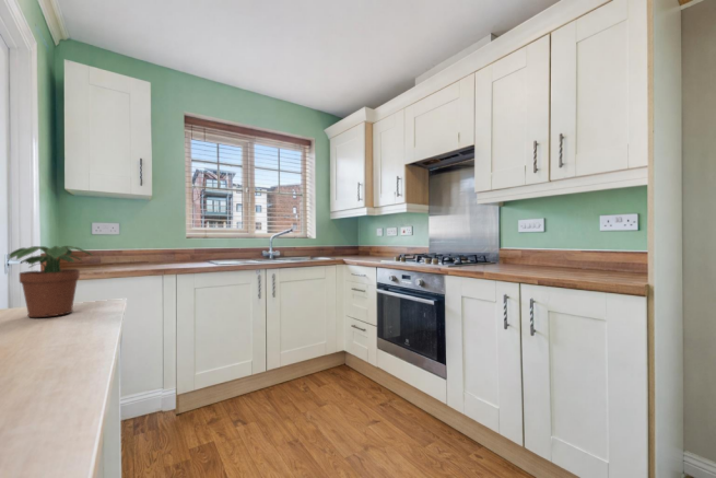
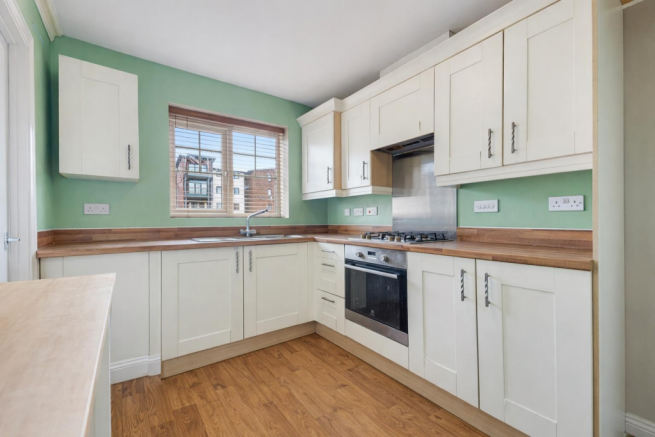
- potted plant (50, 279)
